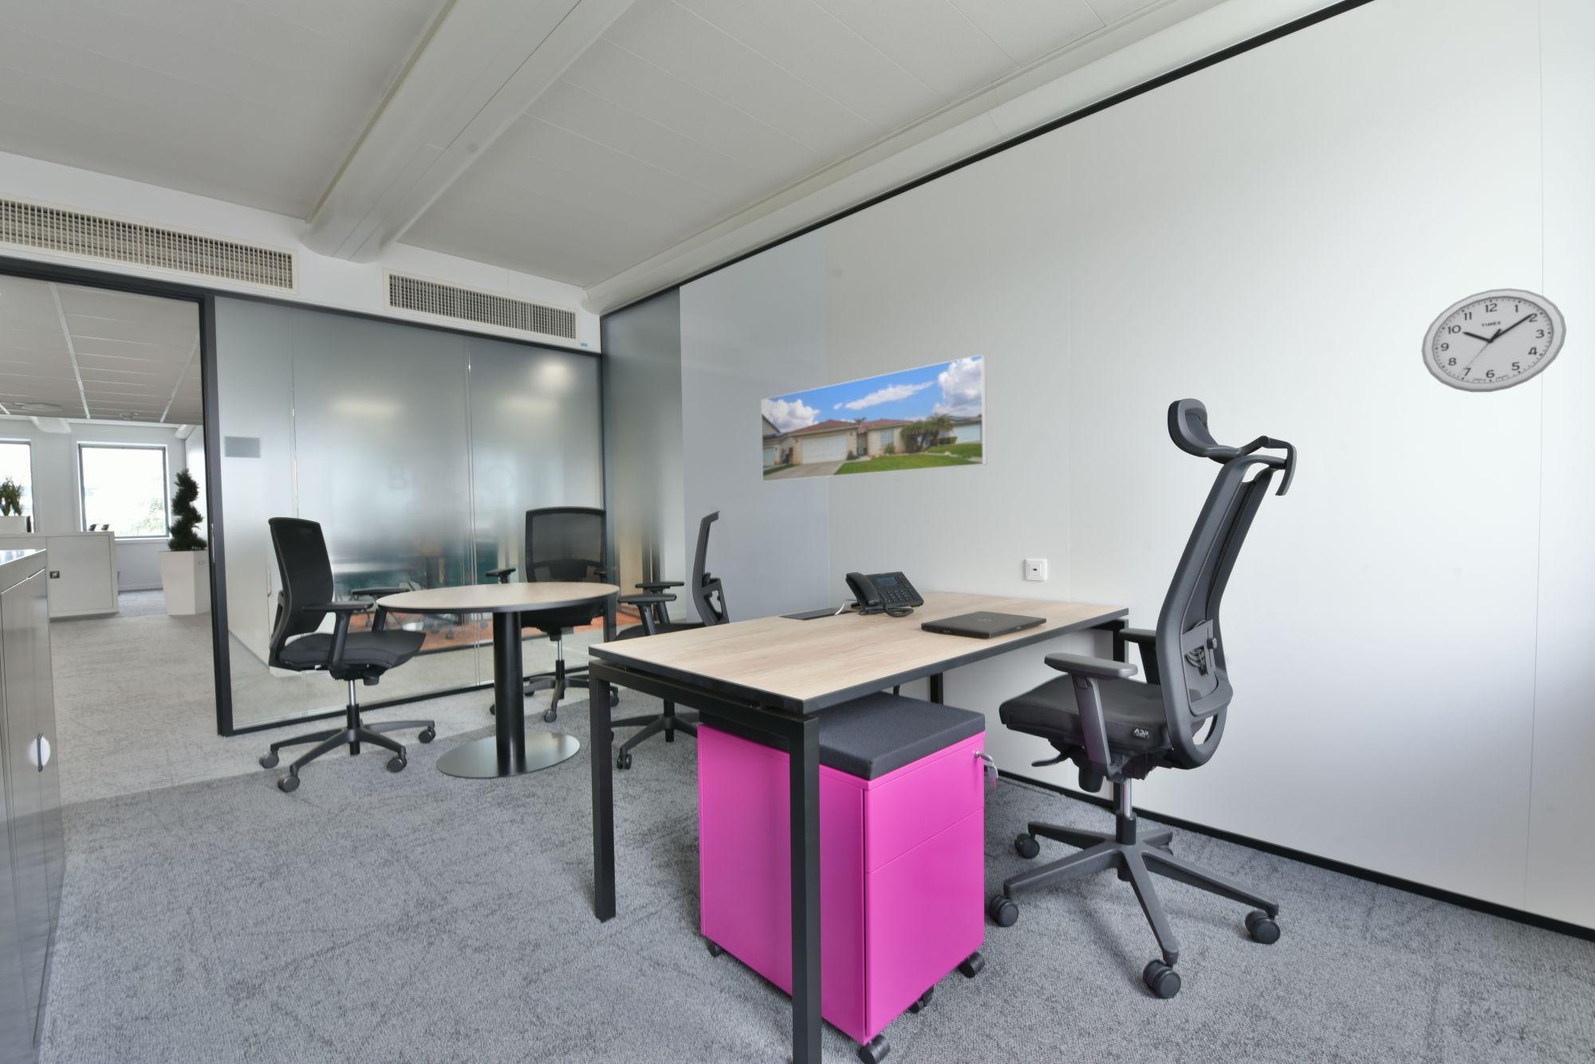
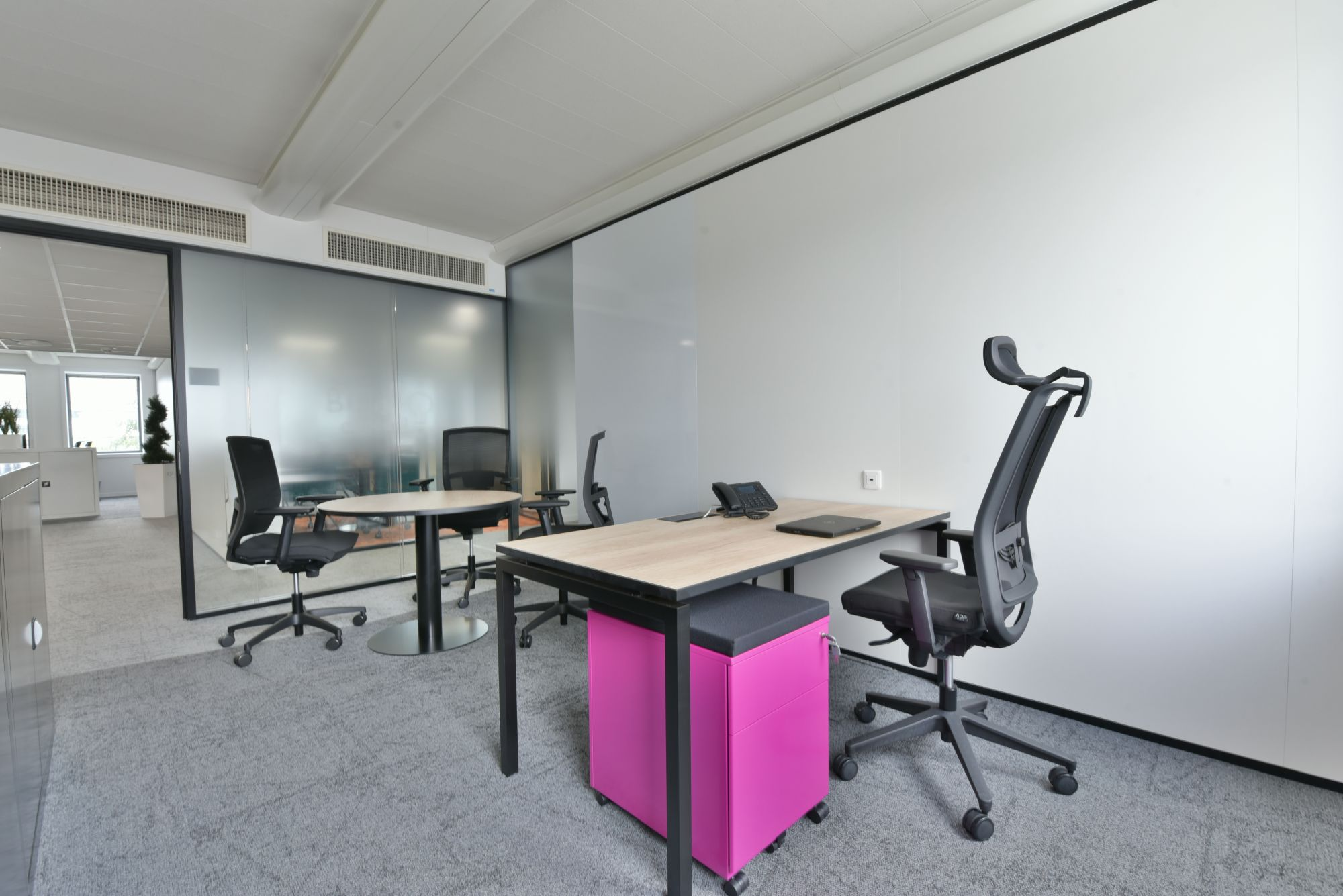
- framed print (857, 428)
- wall clock (1489, 341)
